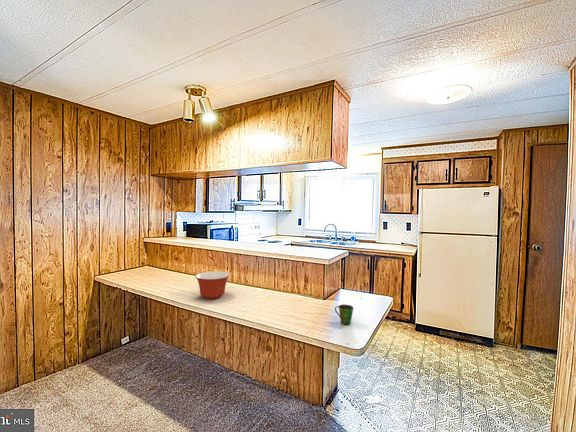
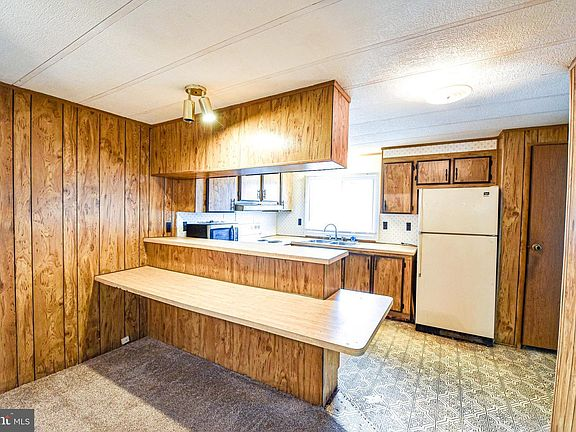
- cup (343, 314)
- mixing bowl (212, 285)
